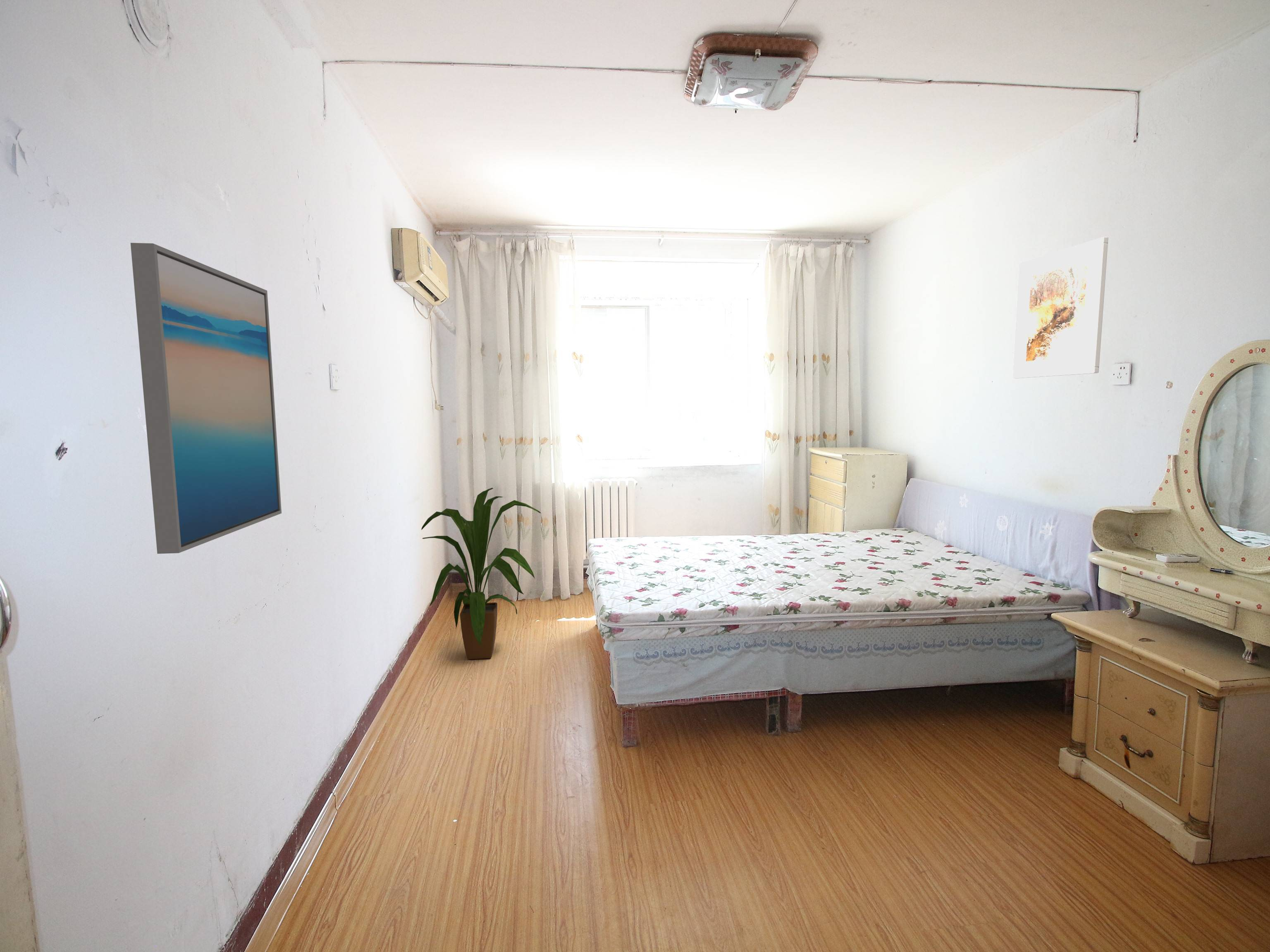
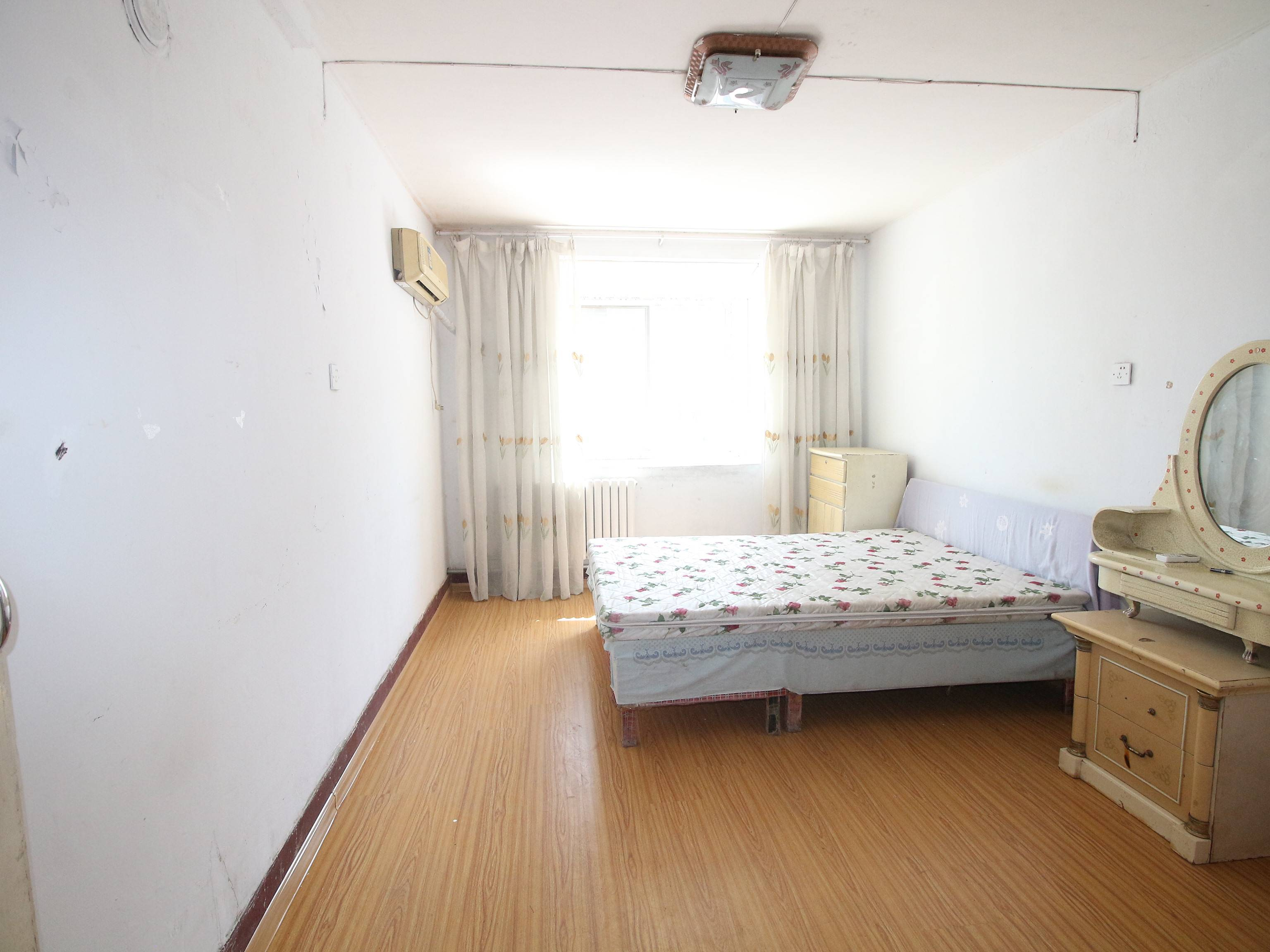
- house plant (481, 566)
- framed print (1056, 314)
- wall art (220, 403)
